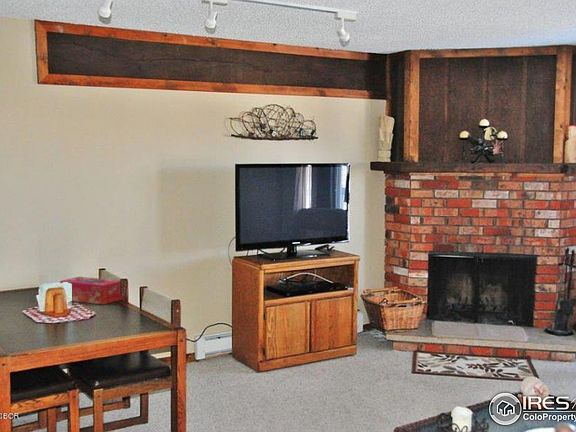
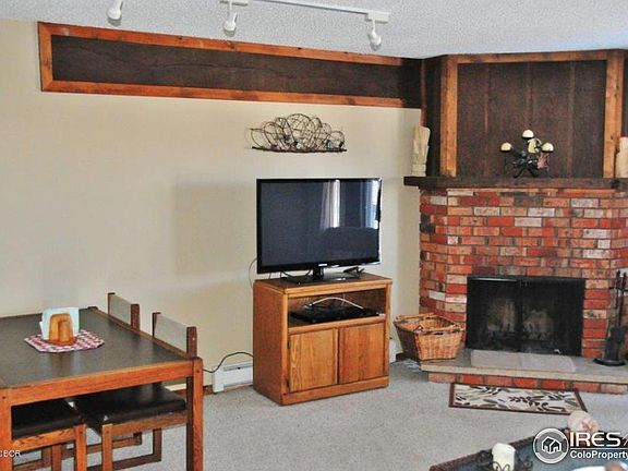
- tissue box (91, 290)
